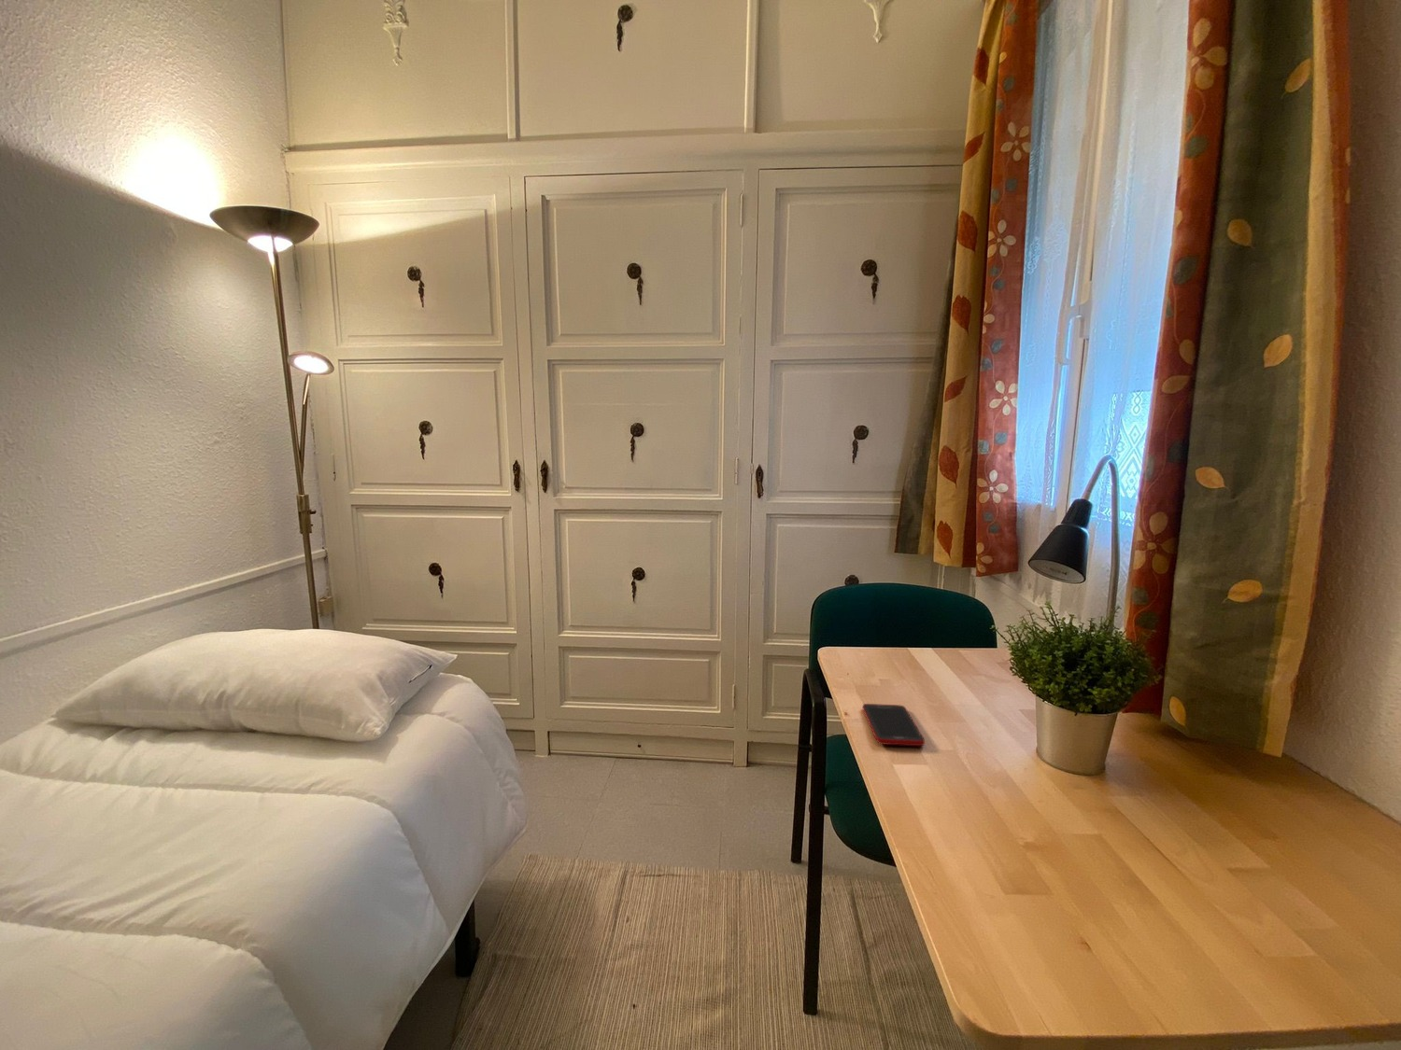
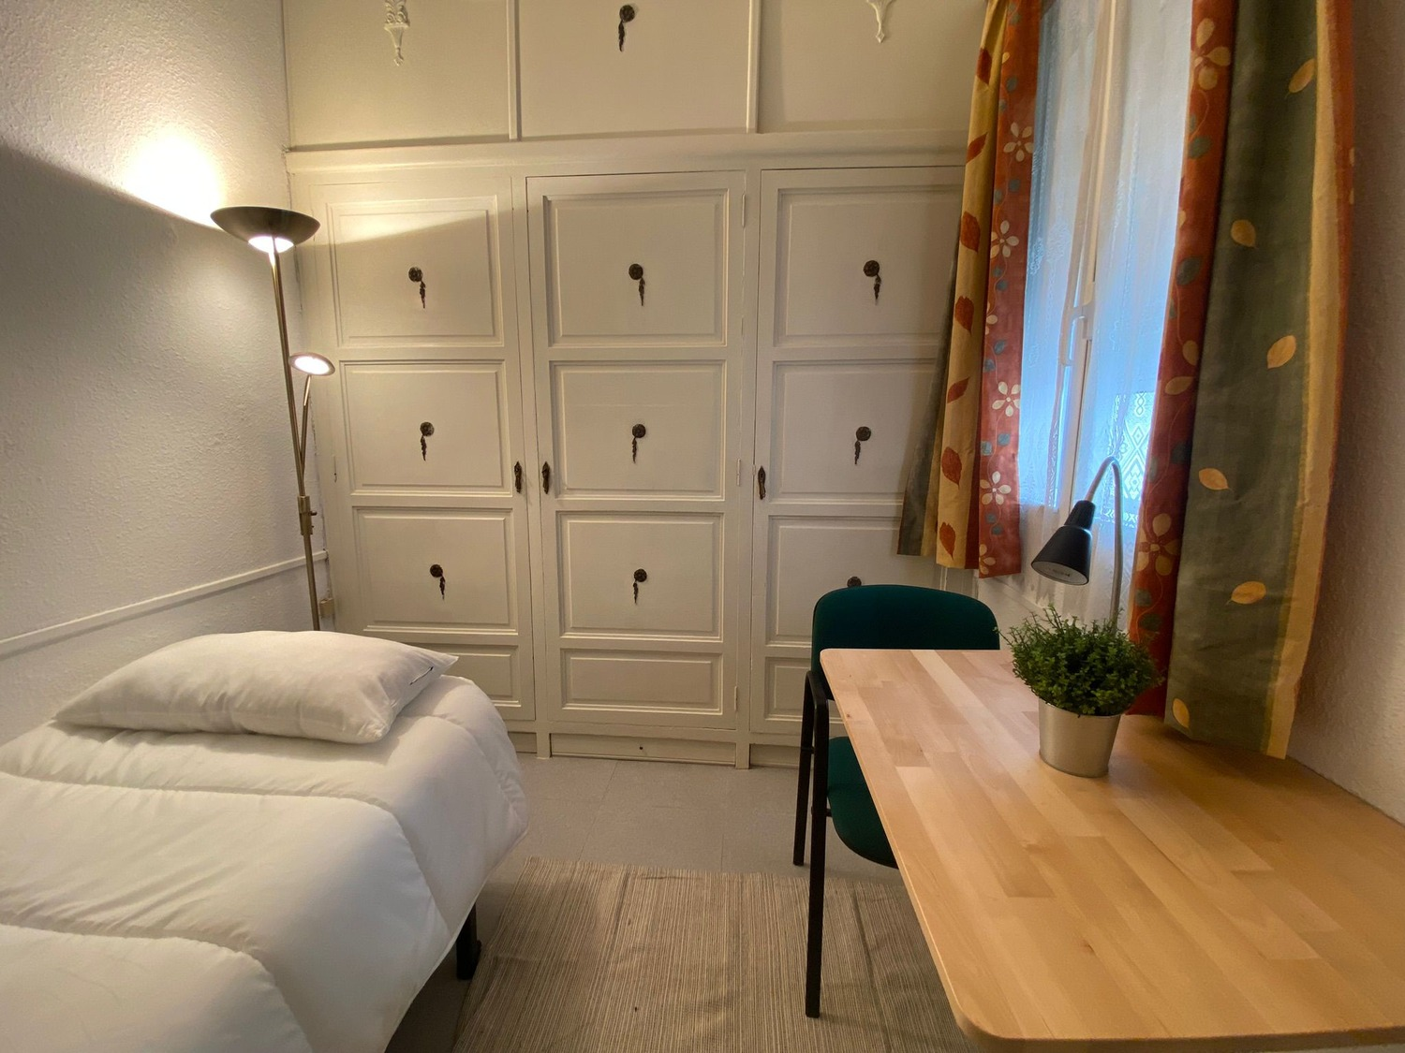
- cell phone (891, 724)
